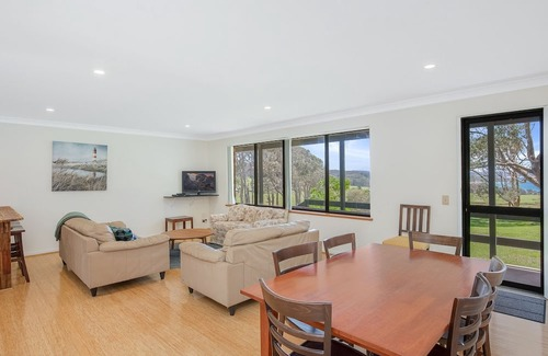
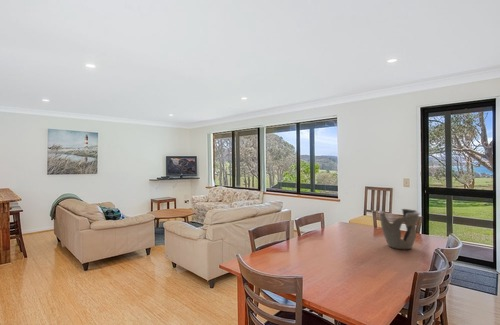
+ decorative bowl (399, 228)
